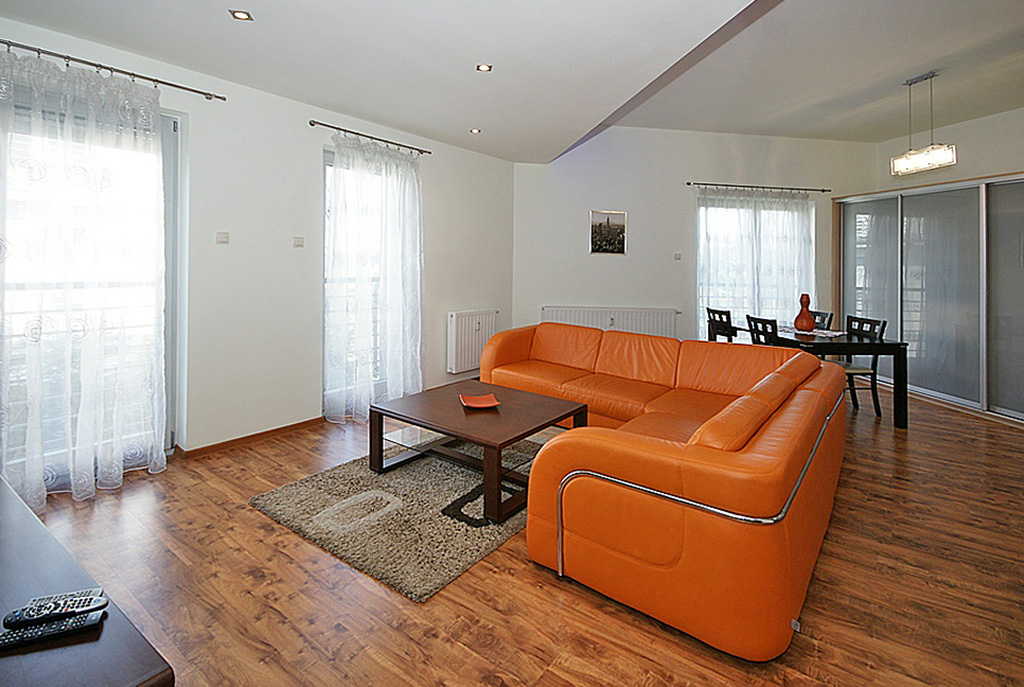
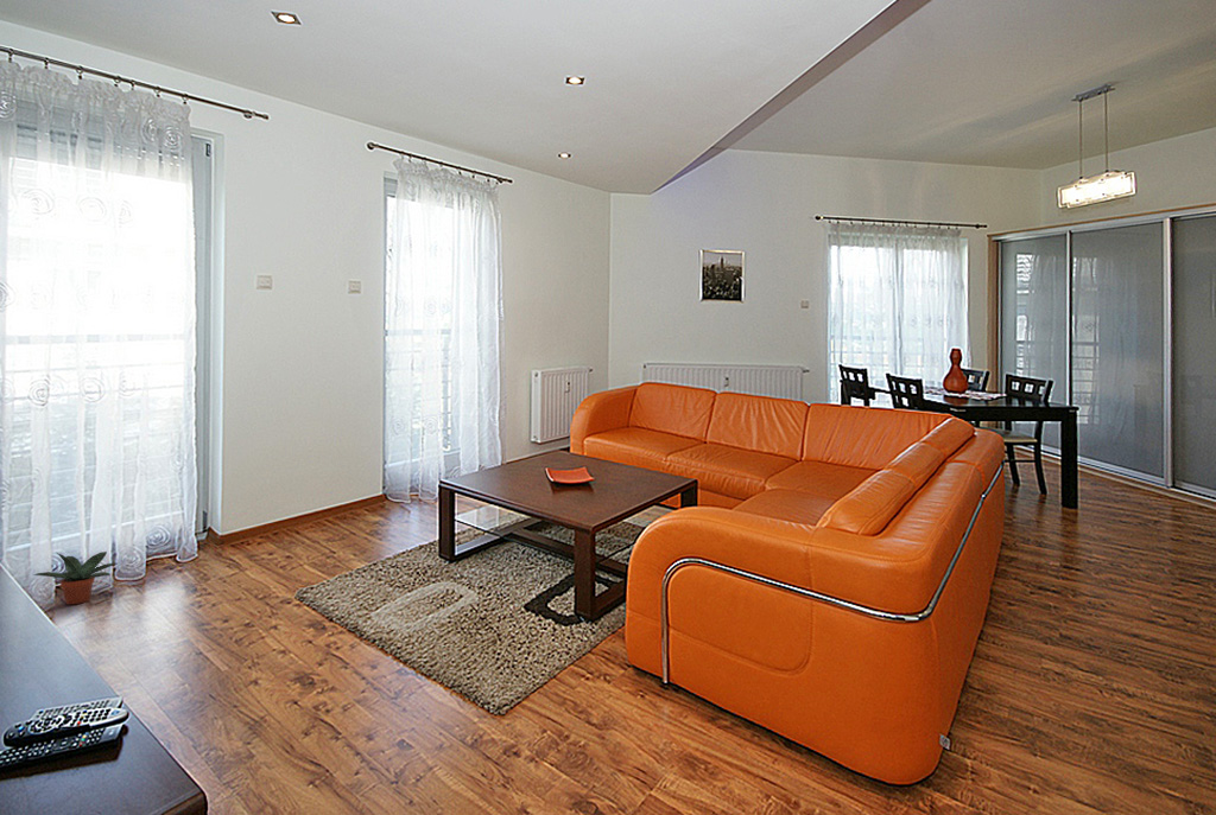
+ potted plant (78, 575)
